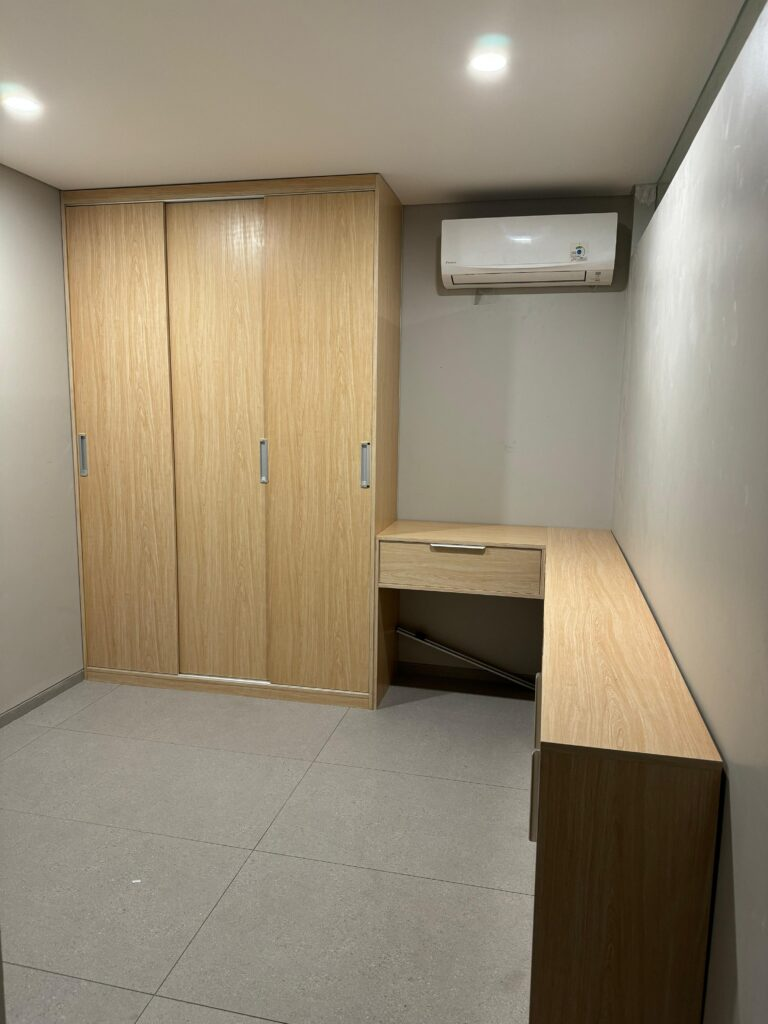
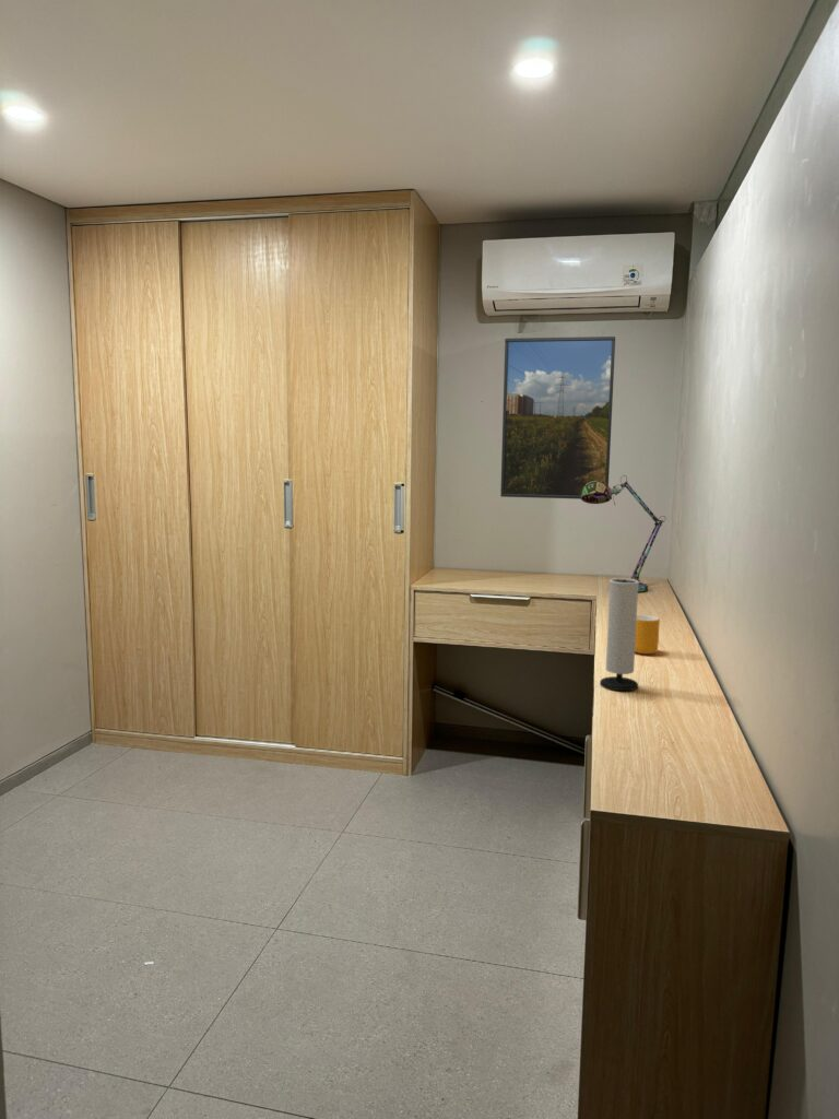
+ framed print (556, 419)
+ desk lamp (646, 544)
+ speaker (621, 633)
+ mug (638, 634)
